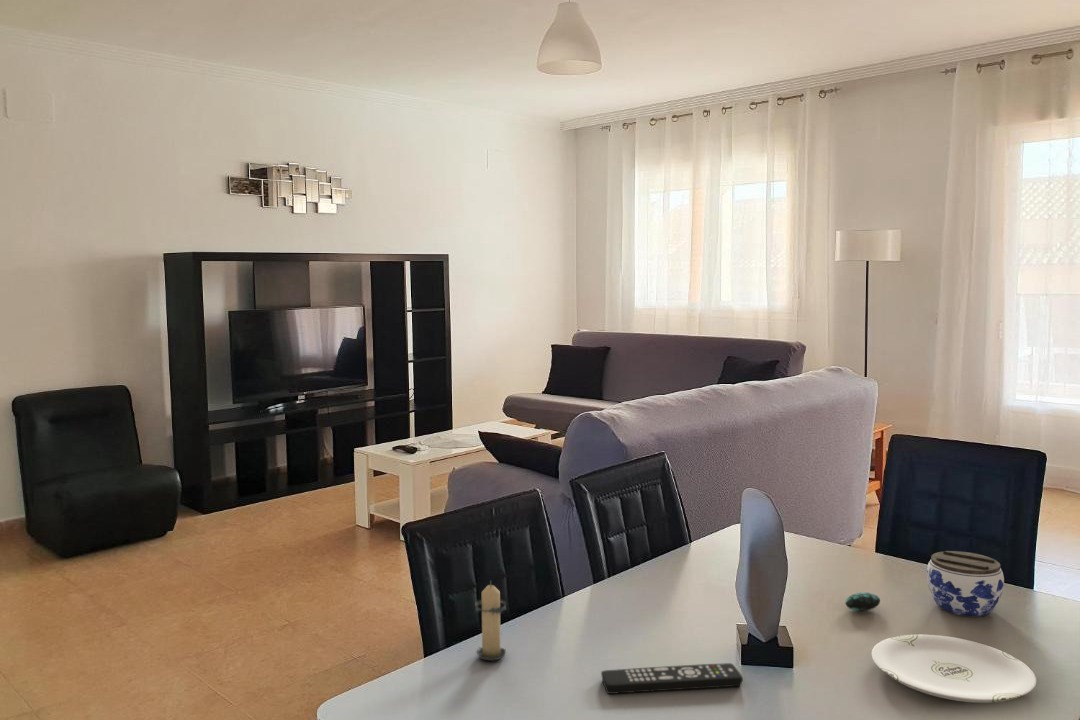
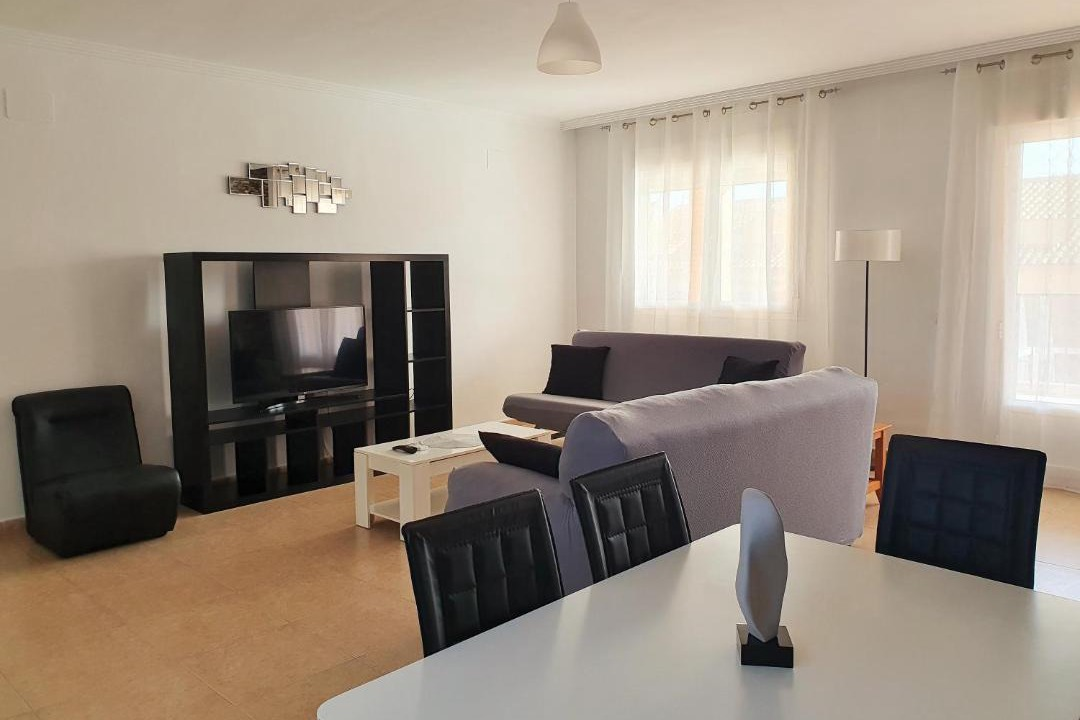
- decorative egg (862, 601)
- jar (964, 583)
- plate (950, 670)
- candle (491, 618)
- remote control (671, 679)
